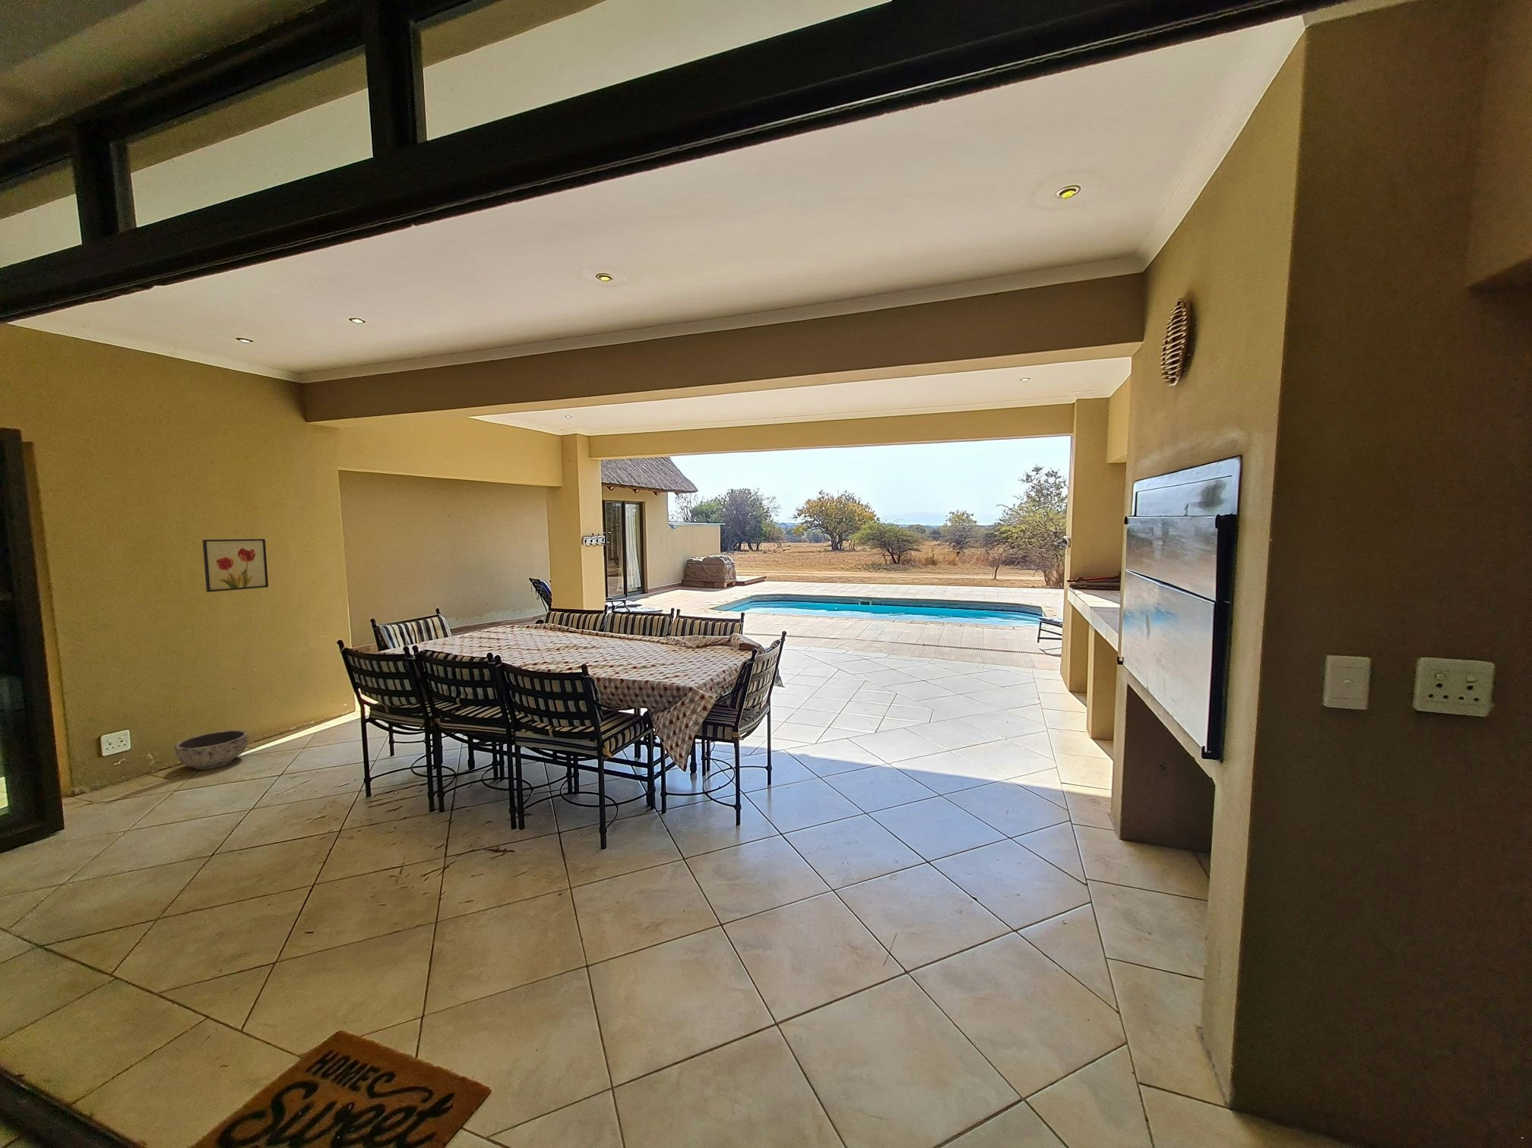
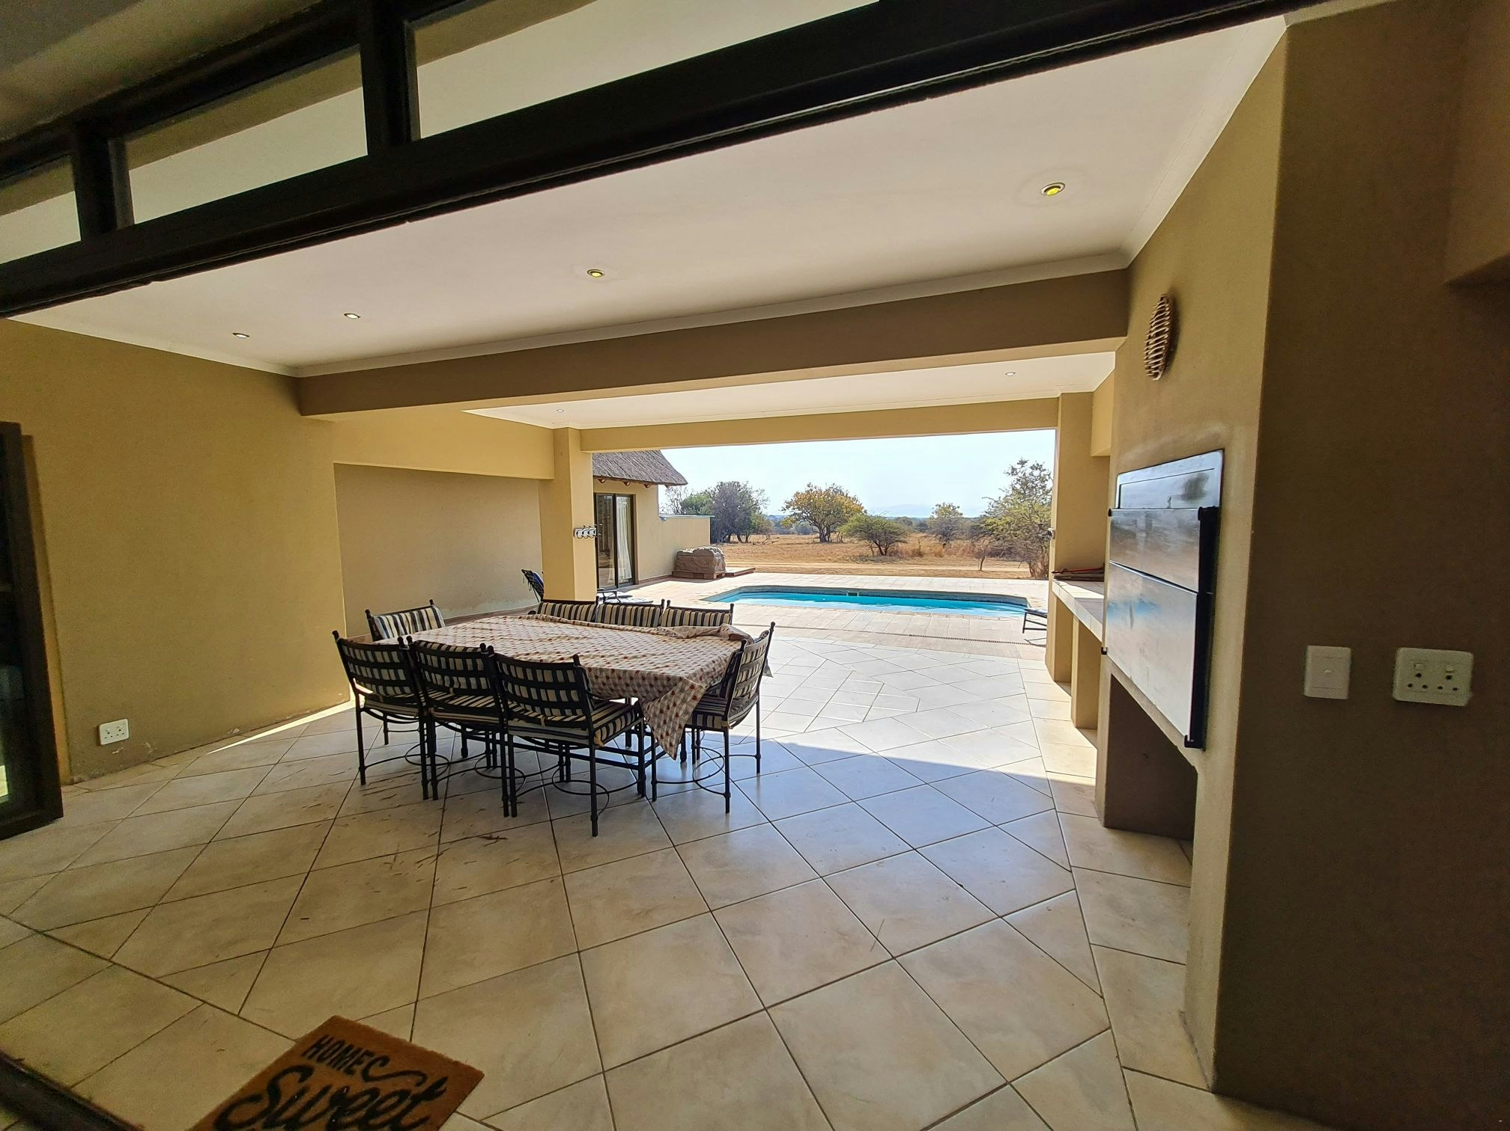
- wall art (235, 564)
- bowl (212, 751)
